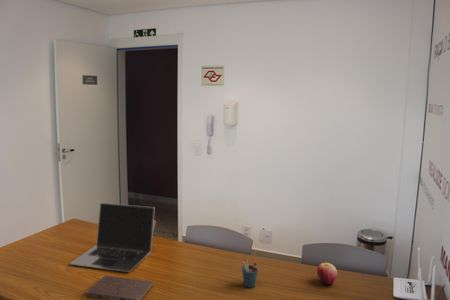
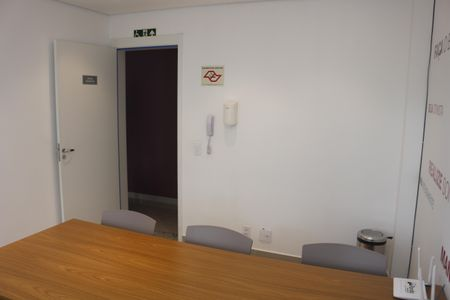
- pen holder (249, 272)
- laptop (114, 234)
- apple (327, 272)
- book (120, 289)
